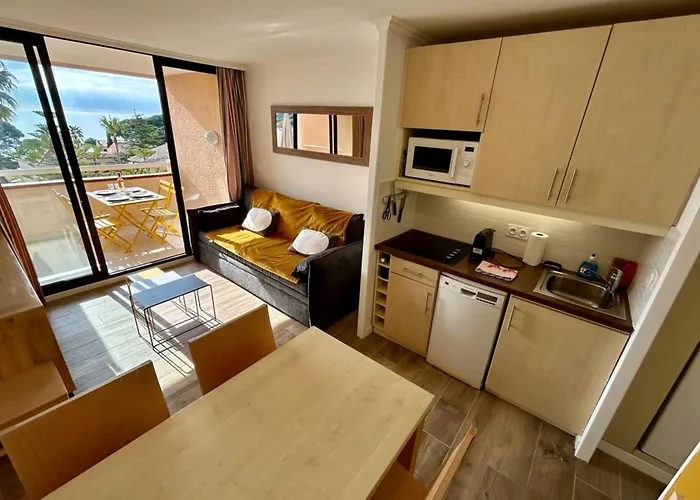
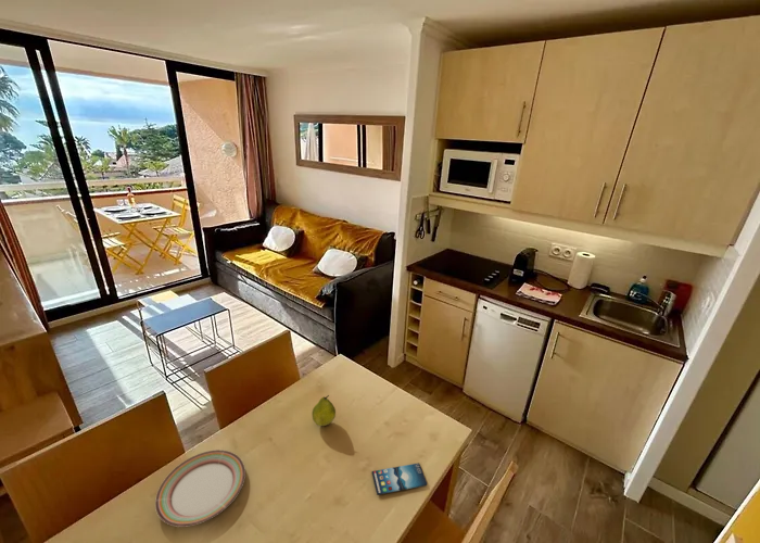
+ fruit (324, 411)
+ smartphone (398, 478)
+ plate (202, 485)
